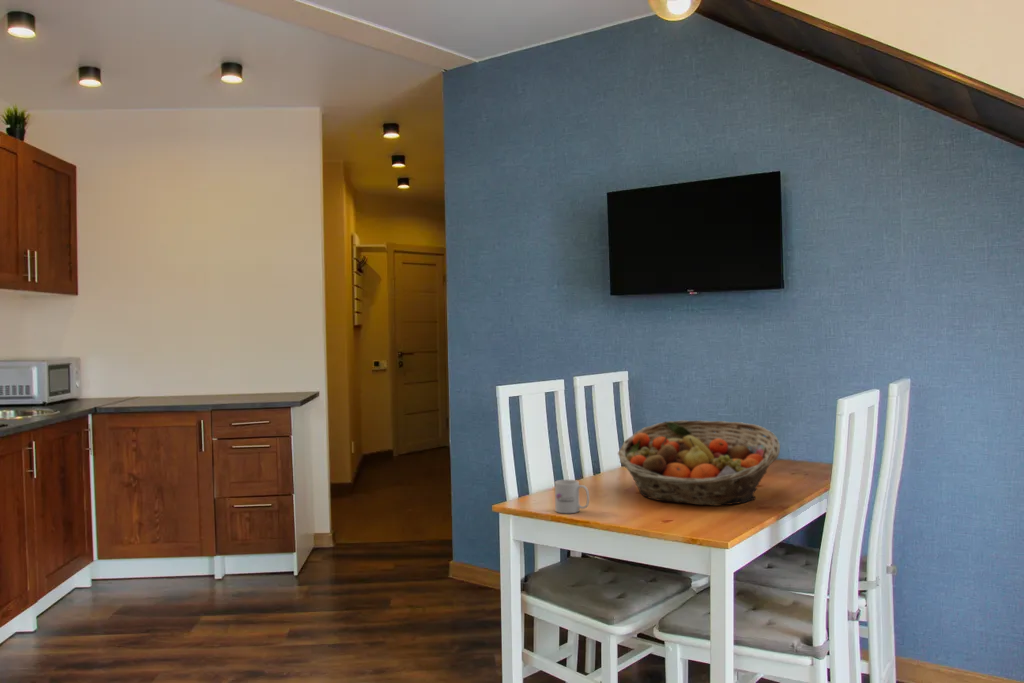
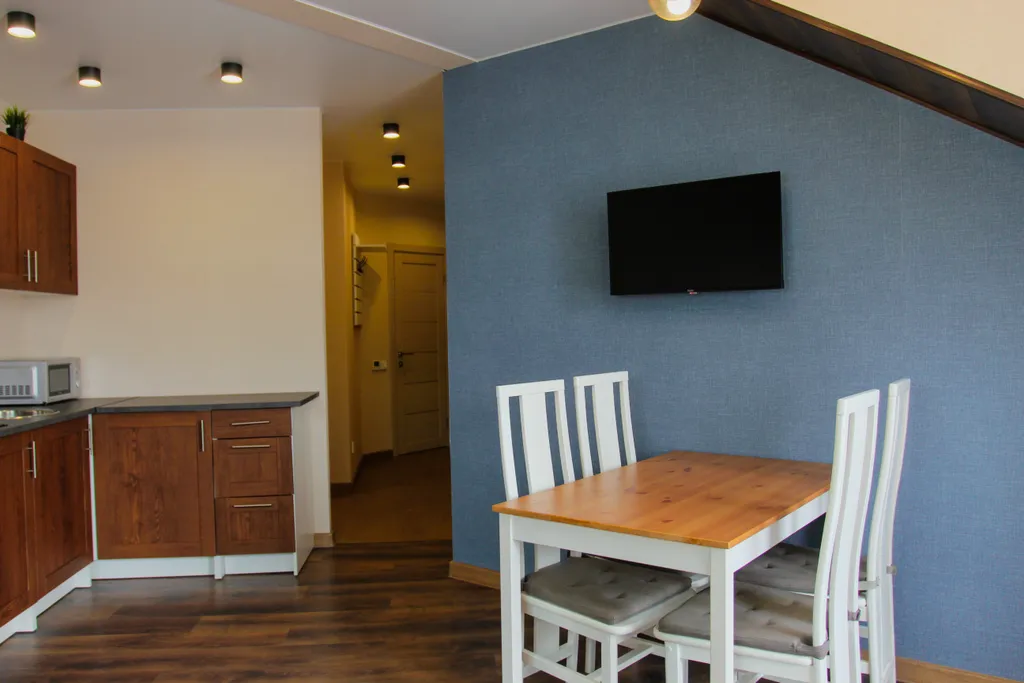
- mug (572, 496)
- fruit basket (696, 460)
